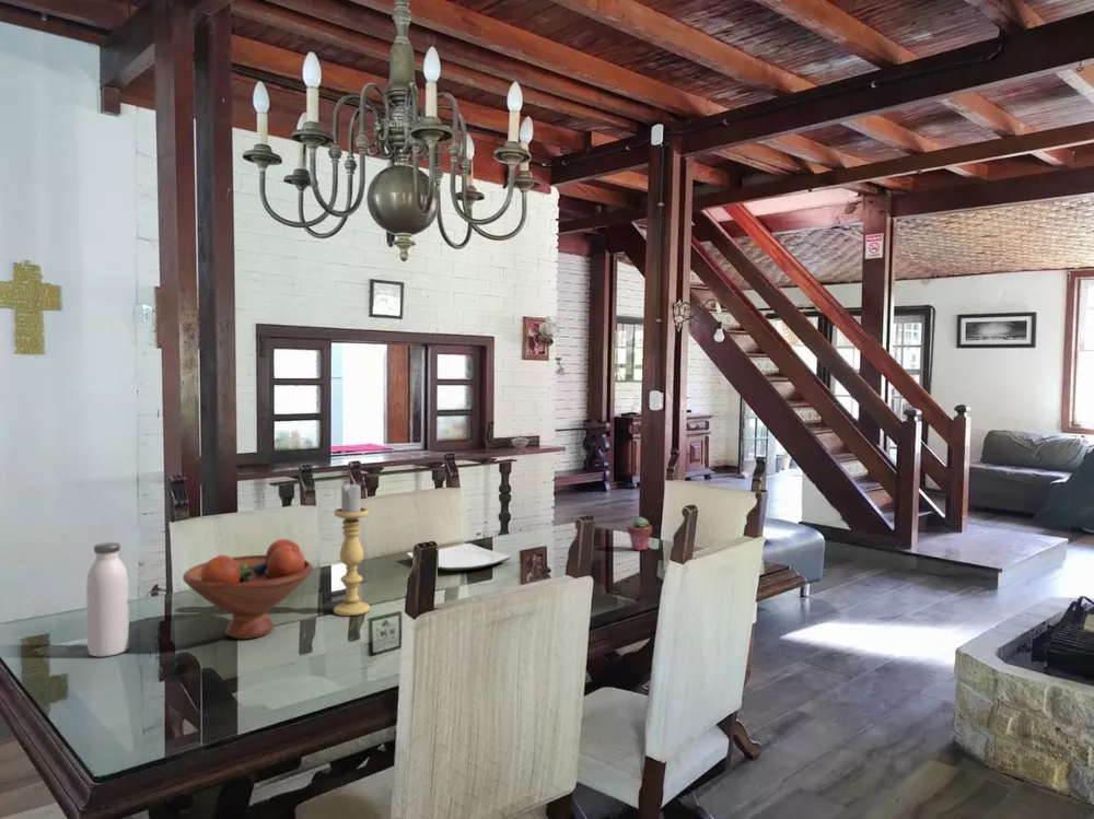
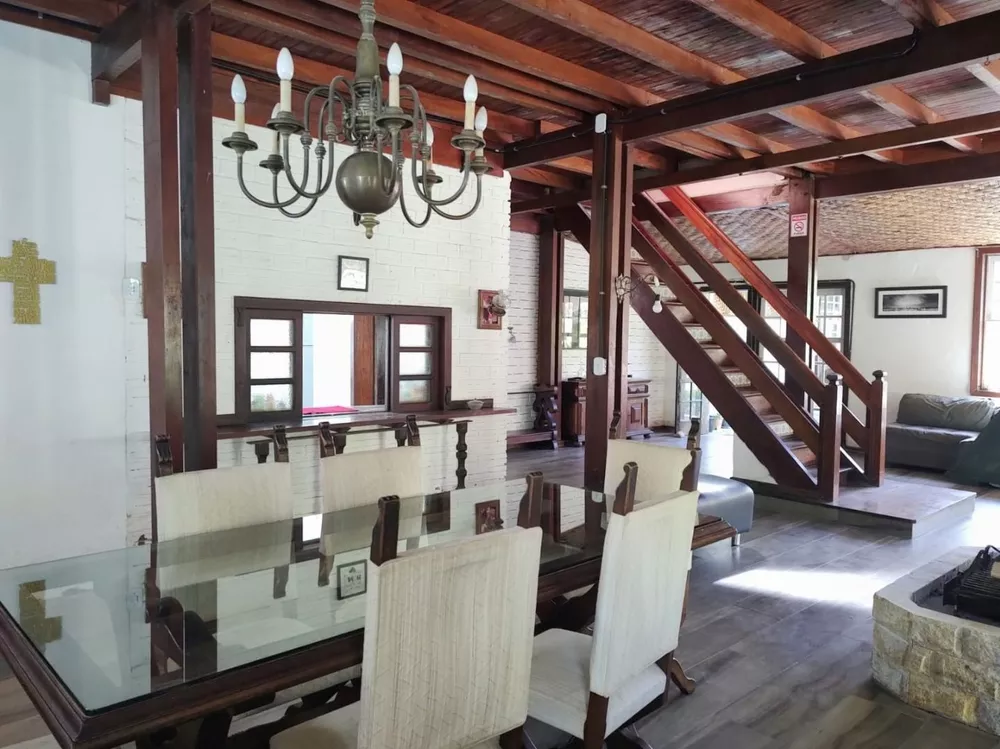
- water bottle (107, 597)
- potted succulent (639, 533)
- fruit bowl (249, 588)
- candle holder (351, 546)
- plate (458, 558)
